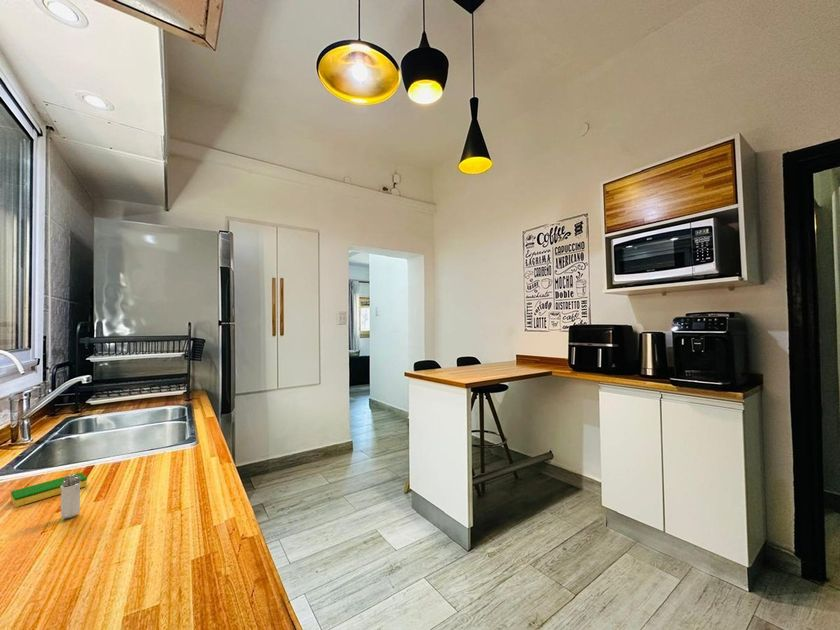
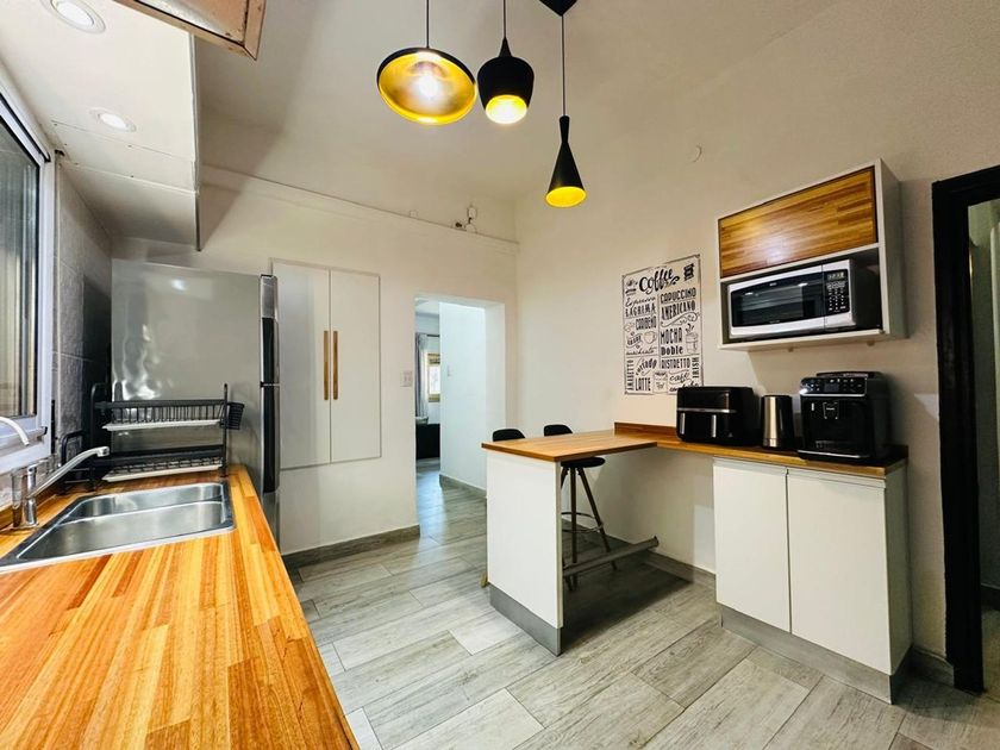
- shaker (70, 495)
- dish sponge (50, 488)
